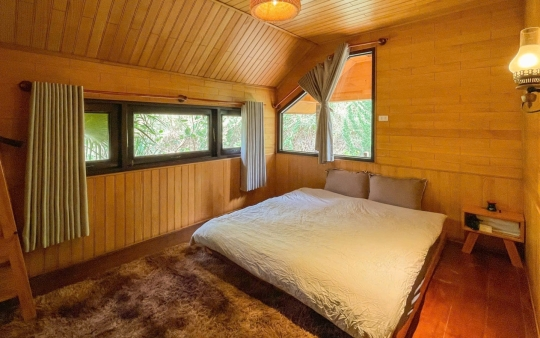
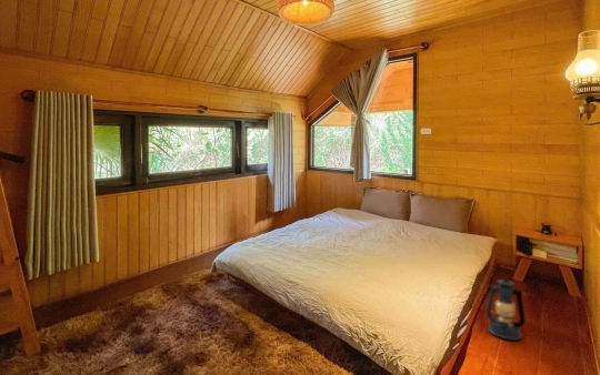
+ lantern (504, 306)
